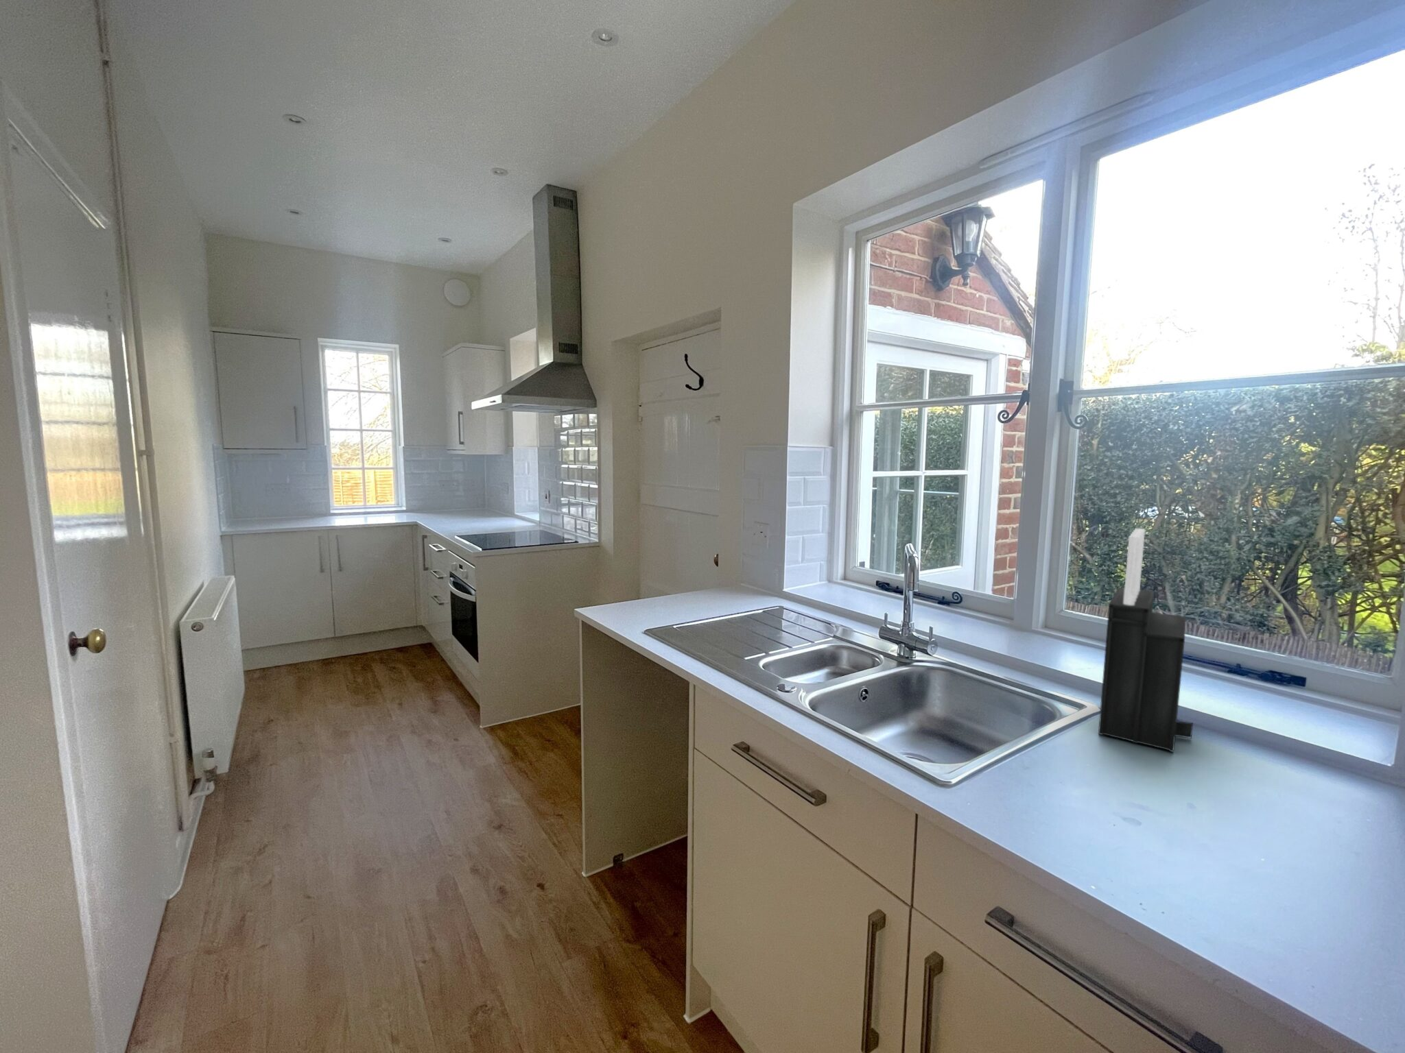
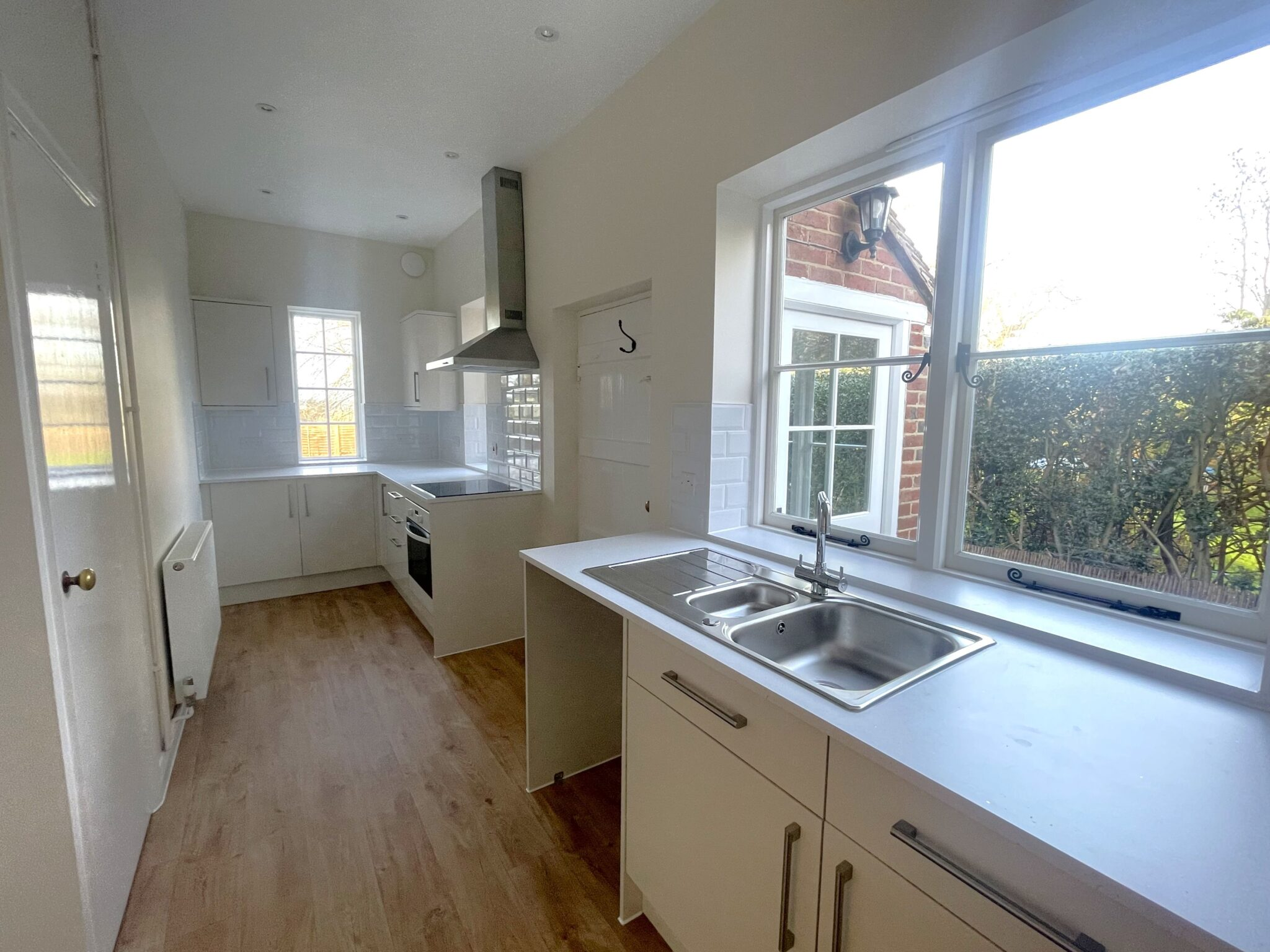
- knife block (1155, 632)
